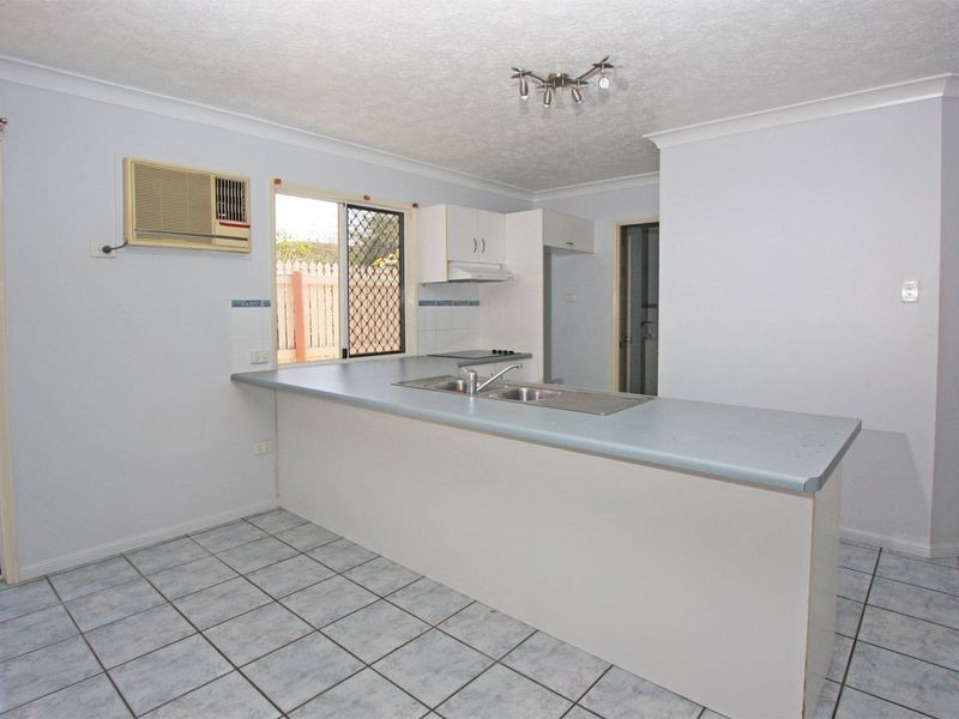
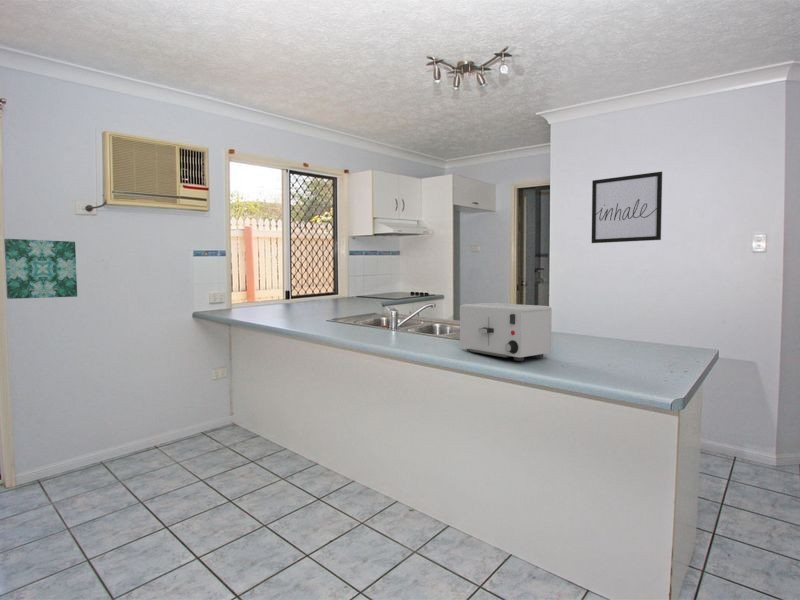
+ wall art (42, 269)
+ wall art (625, 209)
+ toaster (501, 330)
